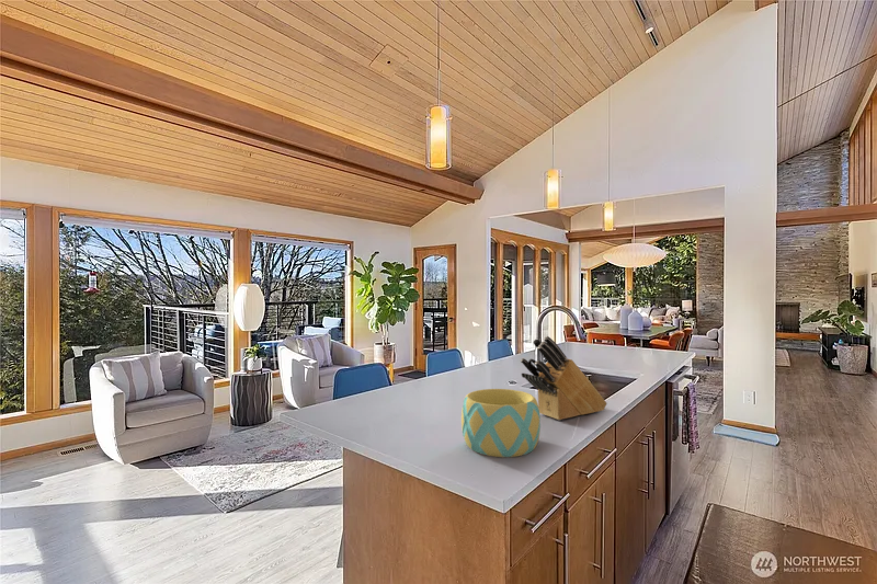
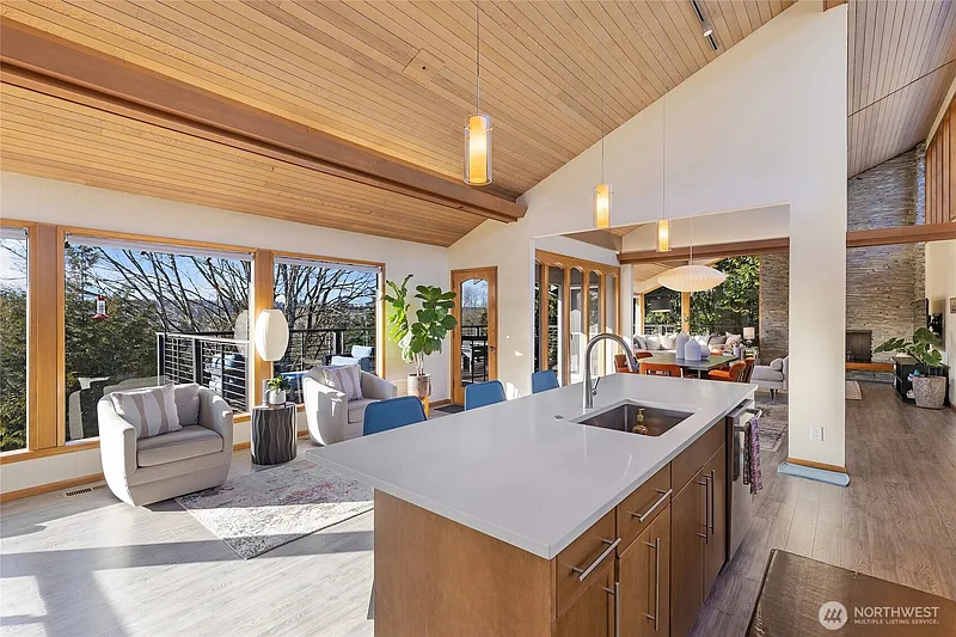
- knife block (563, 374)
- bowl (500, 420)
